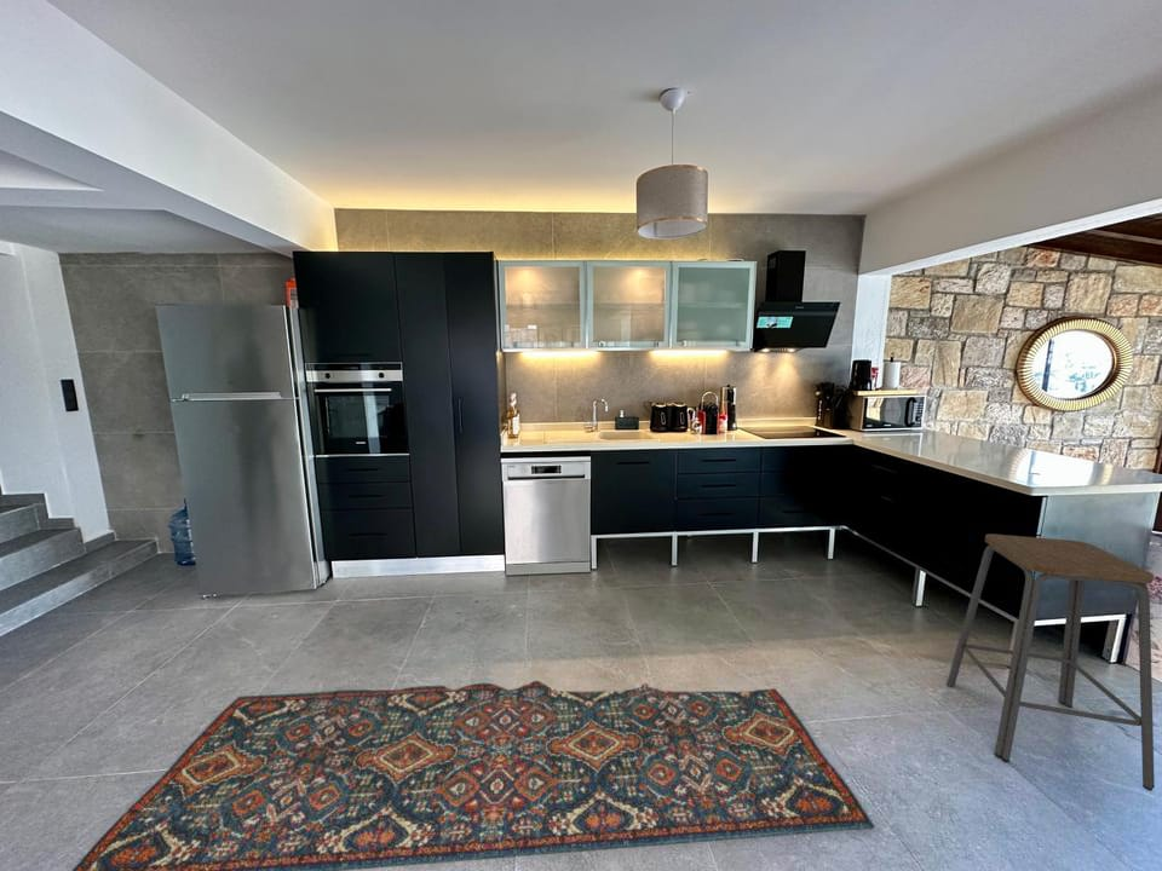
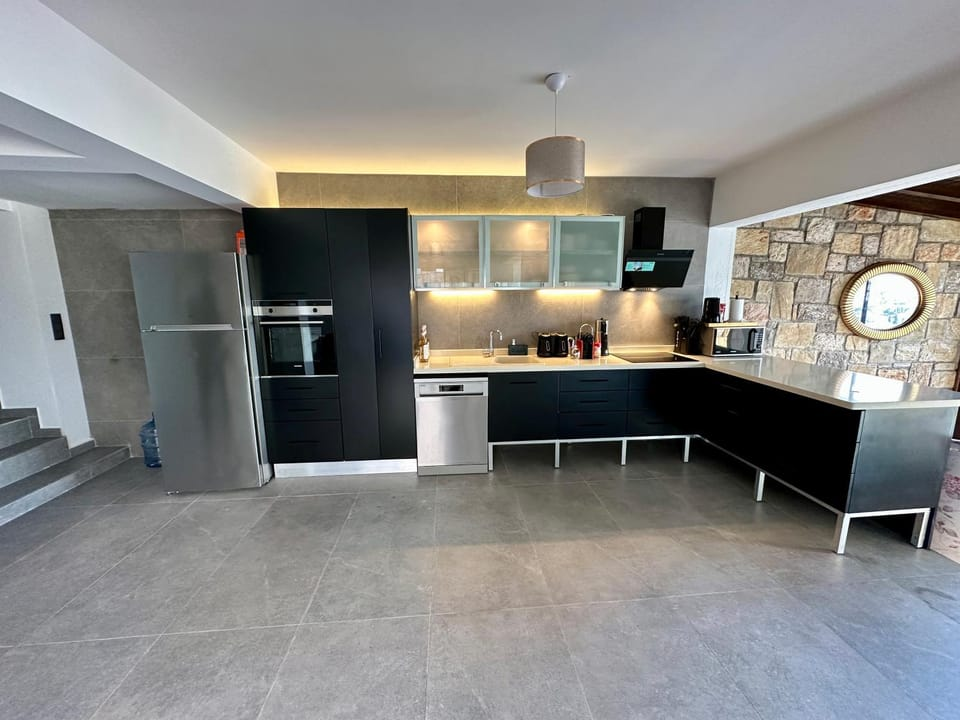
- bar stool (1045, 654)
- rug (501, 750)
